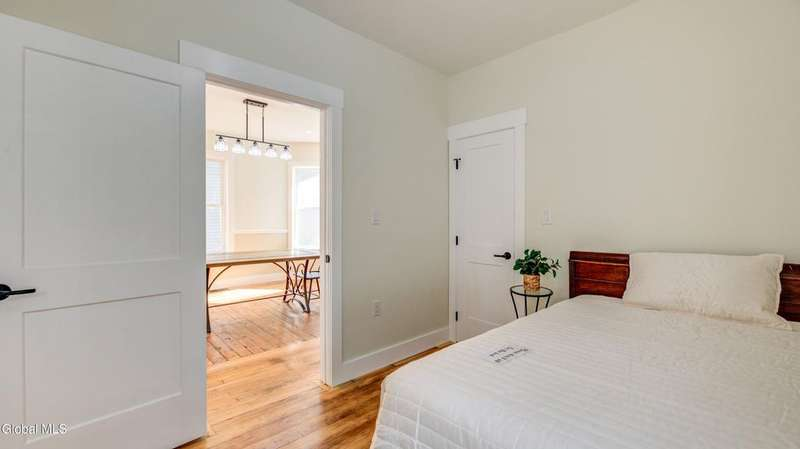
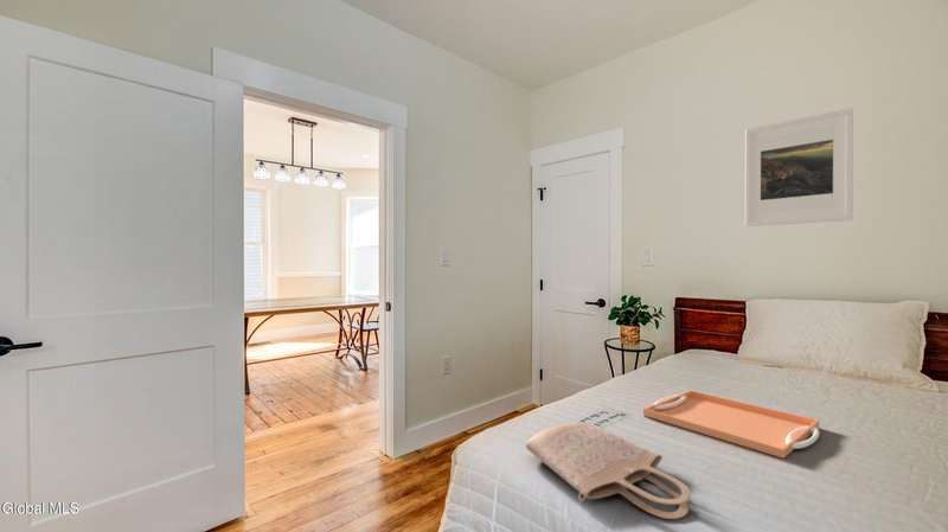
+ shopping bag (606, 461)
+ serving tray (728, 417)
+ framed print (795, 171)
